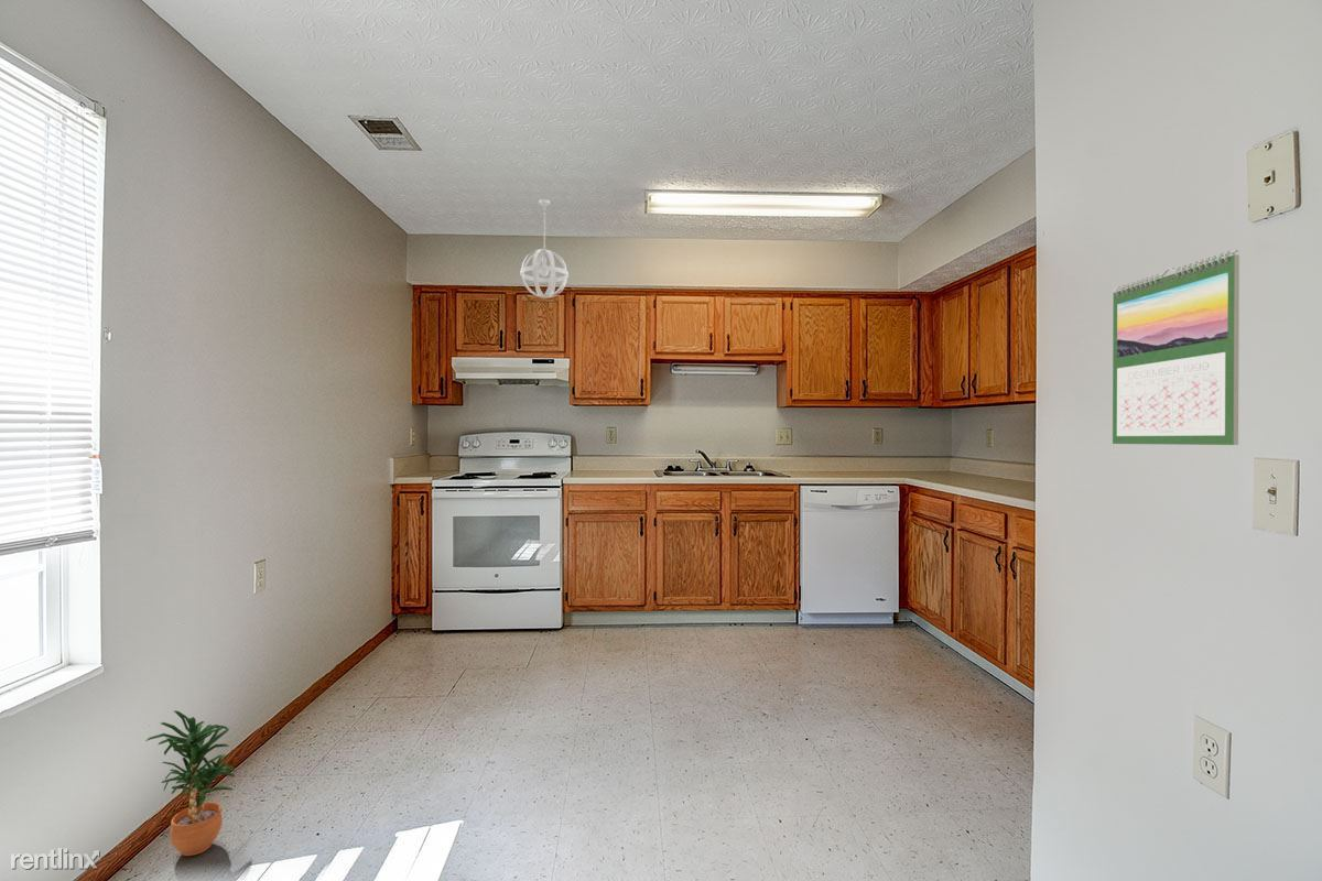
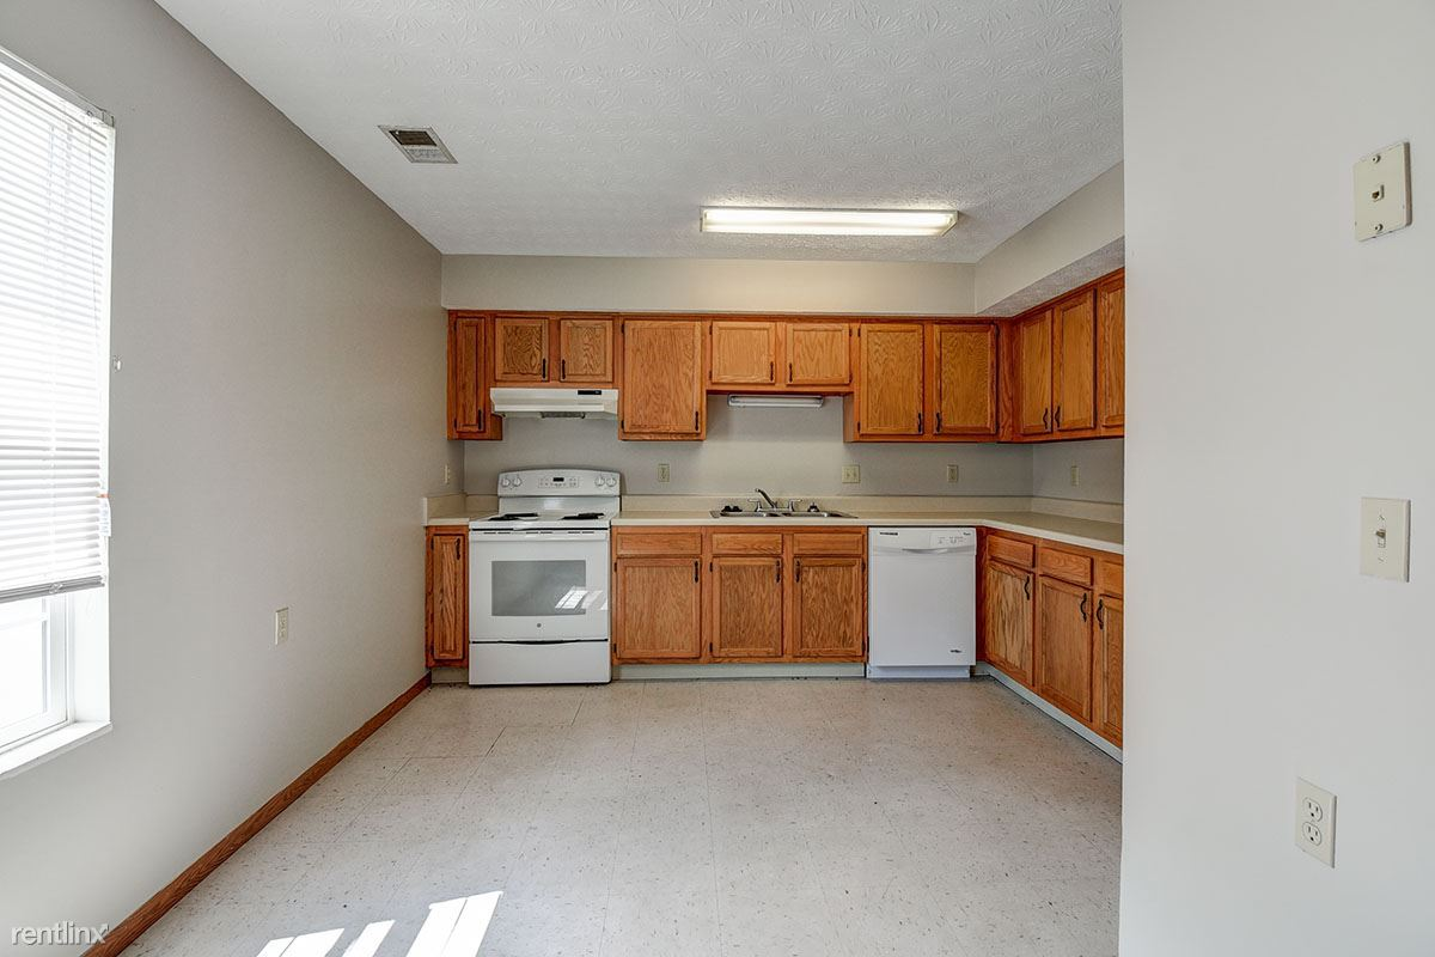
- calendar (1168, 356)
- potted plant (194, 775)
- pendant light (544, 249)
